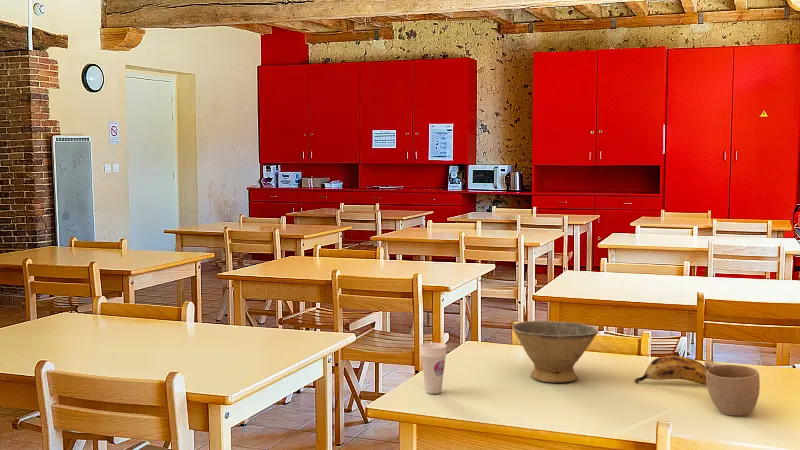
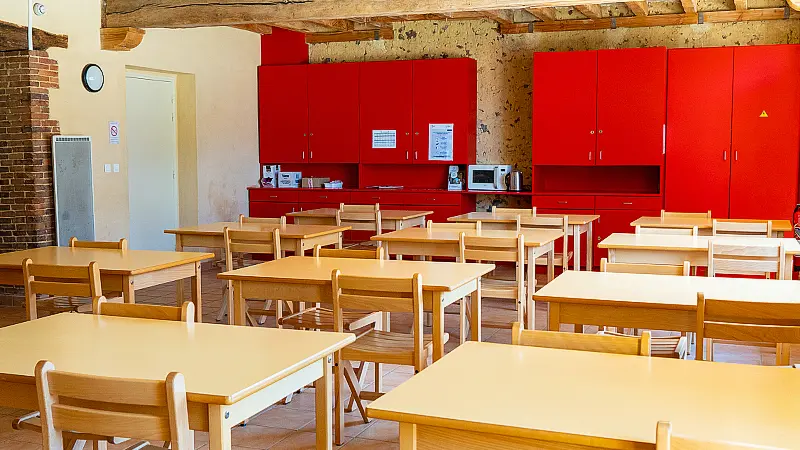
- cup (727, 387)
- bowl (554, 352)
- cup (433, 368)
- banana (674, 370)
